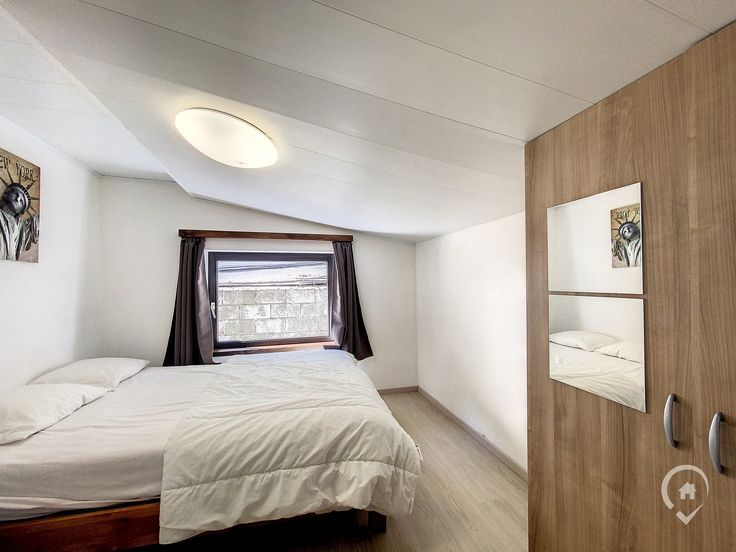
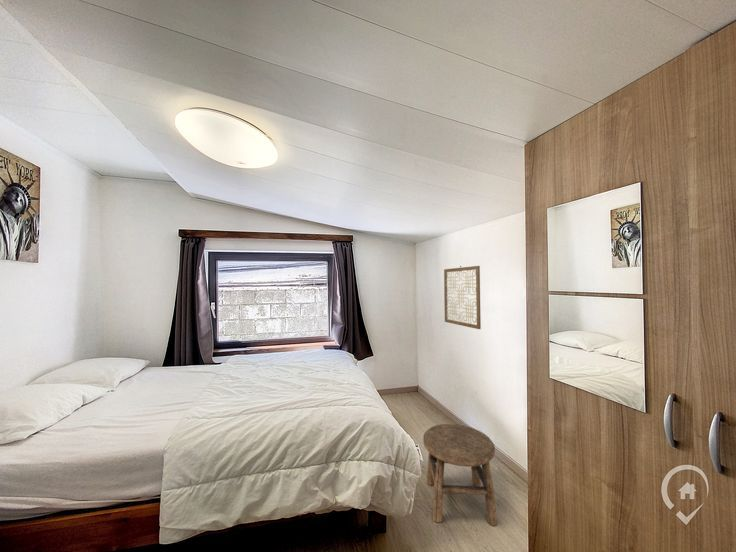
+ stool (458, 465)
+ wall art (460, 294)
